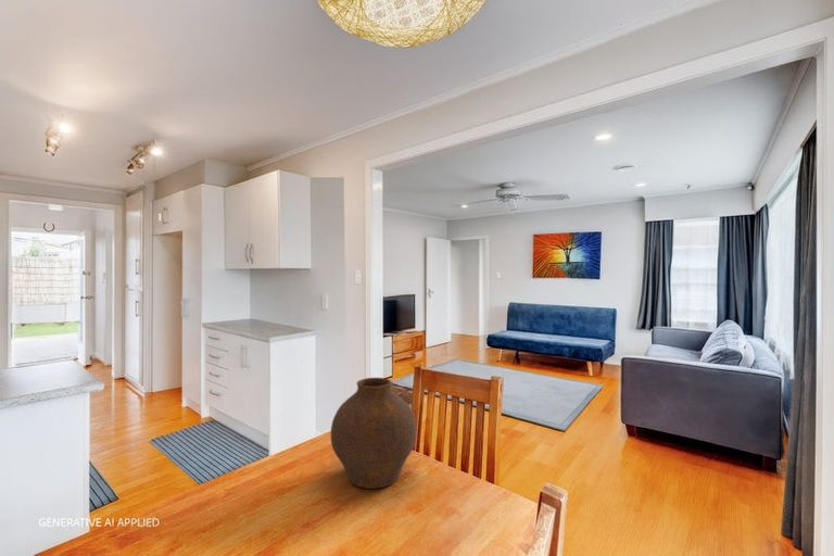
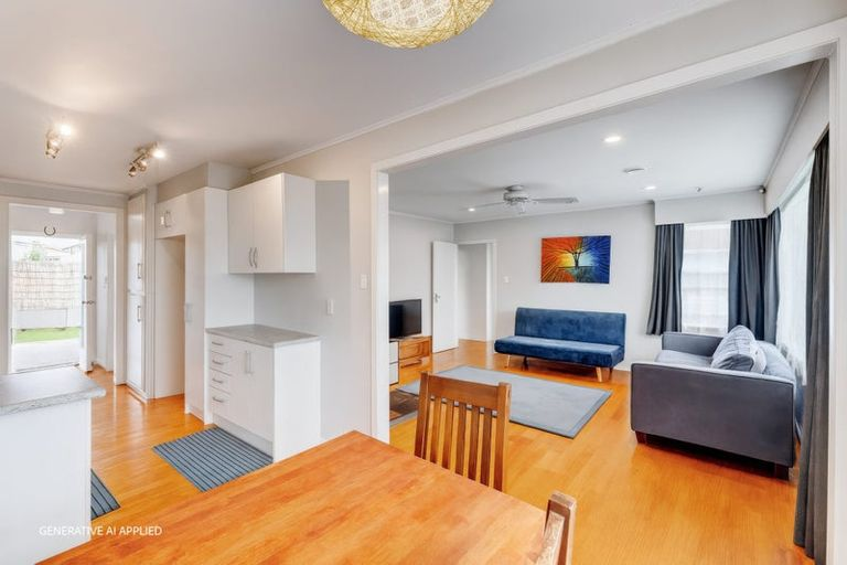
- vase (374, 428)
